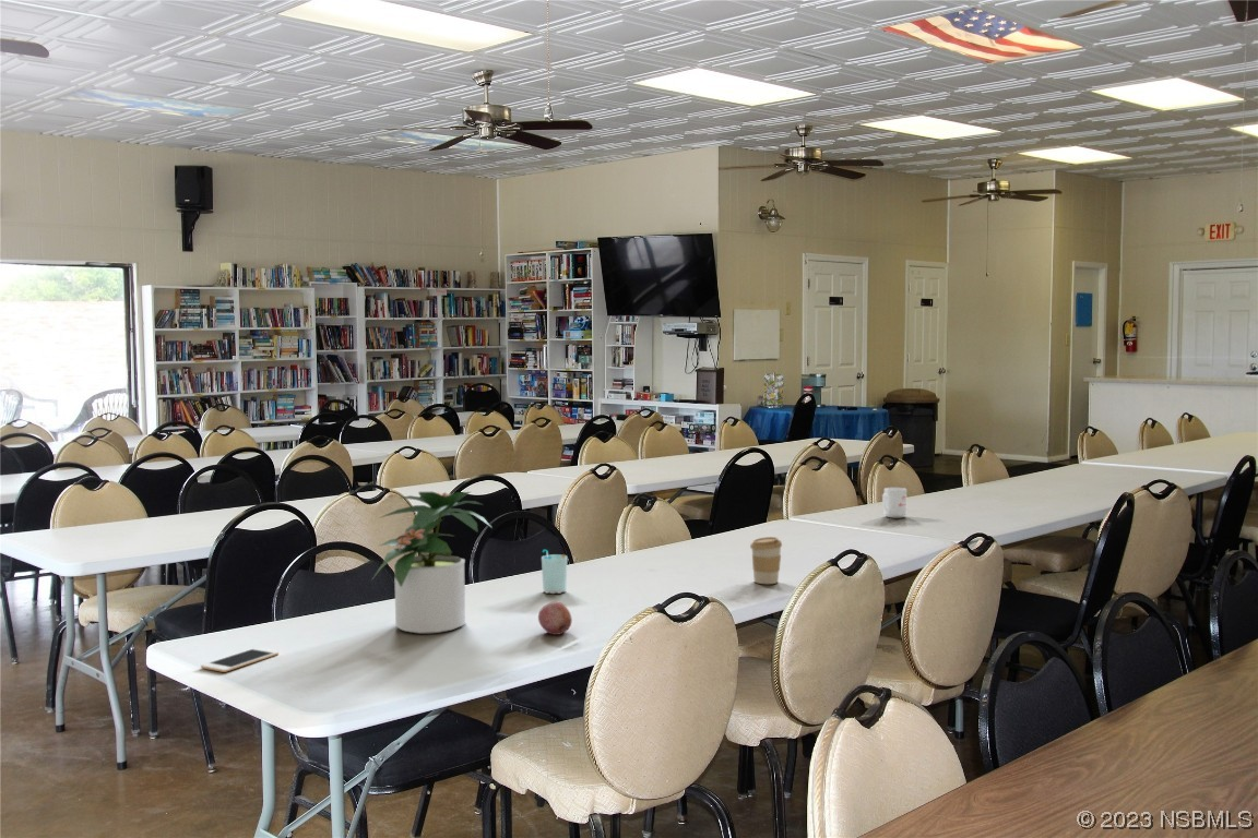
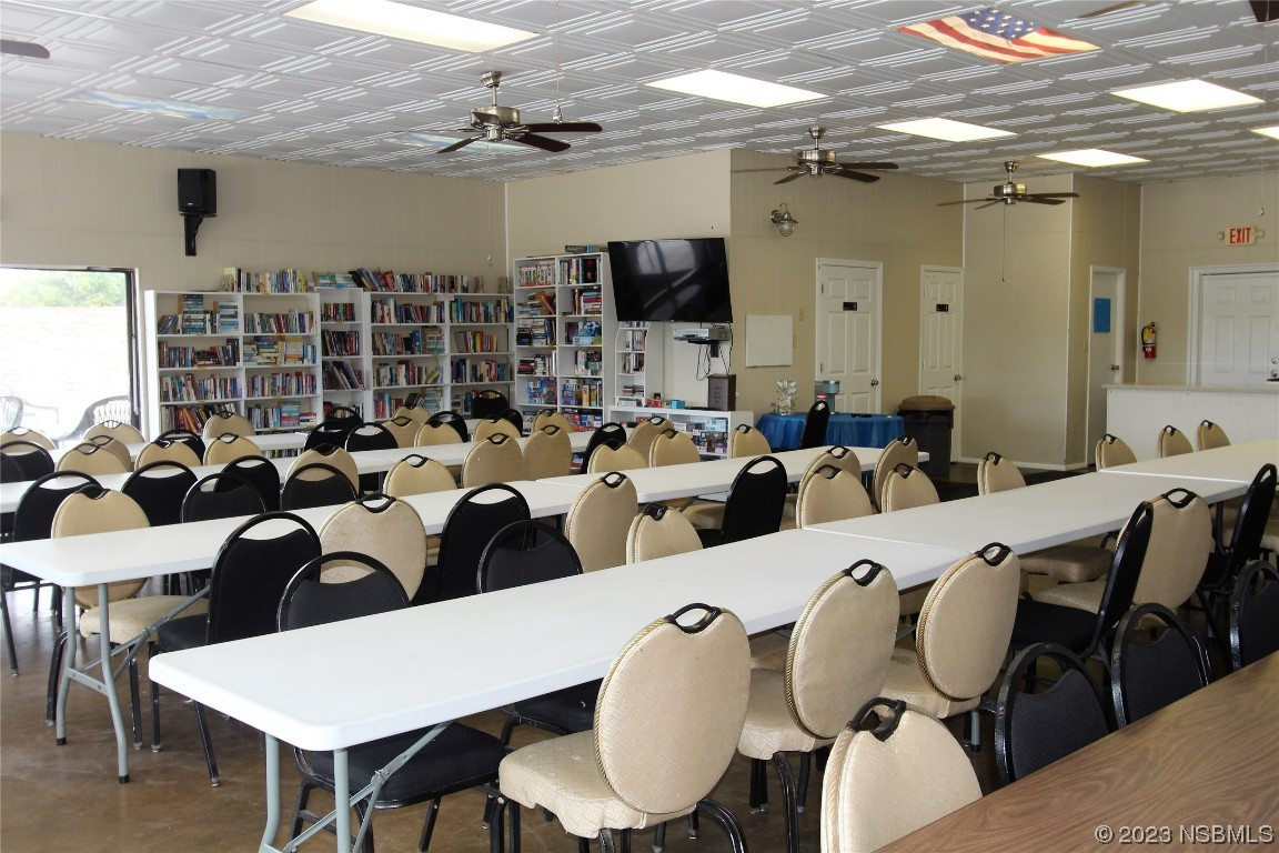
- potted plant (434, 555)
- mug (892, 502)
- cup (555, 570)
- fruit (555, 618)
- coffee cup (766, 560)
- cell phone (240, 659)
